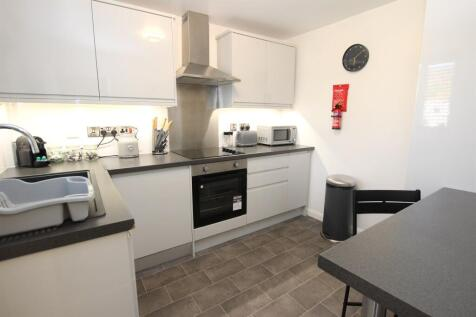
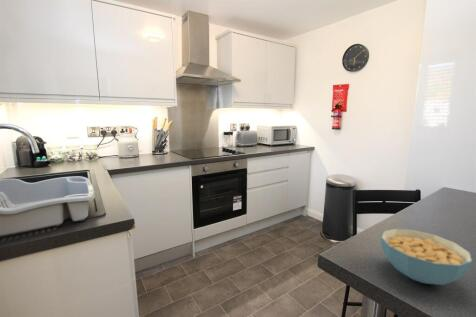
+ cereal bowl (420, 260)
